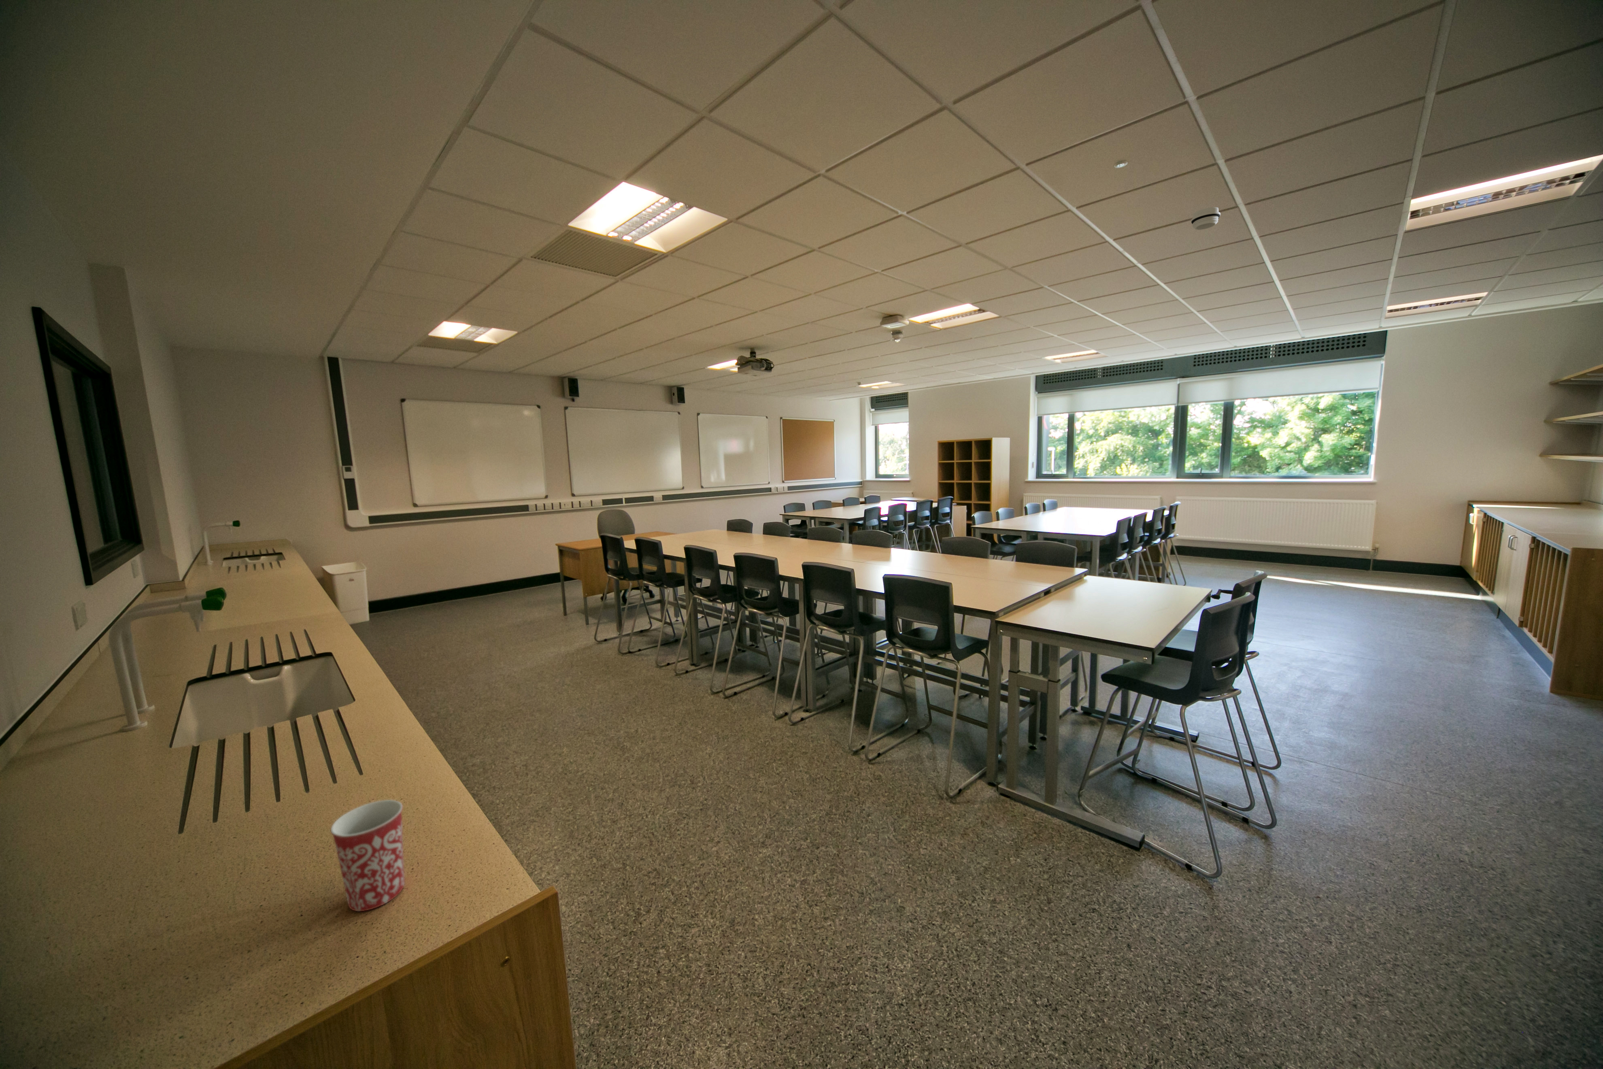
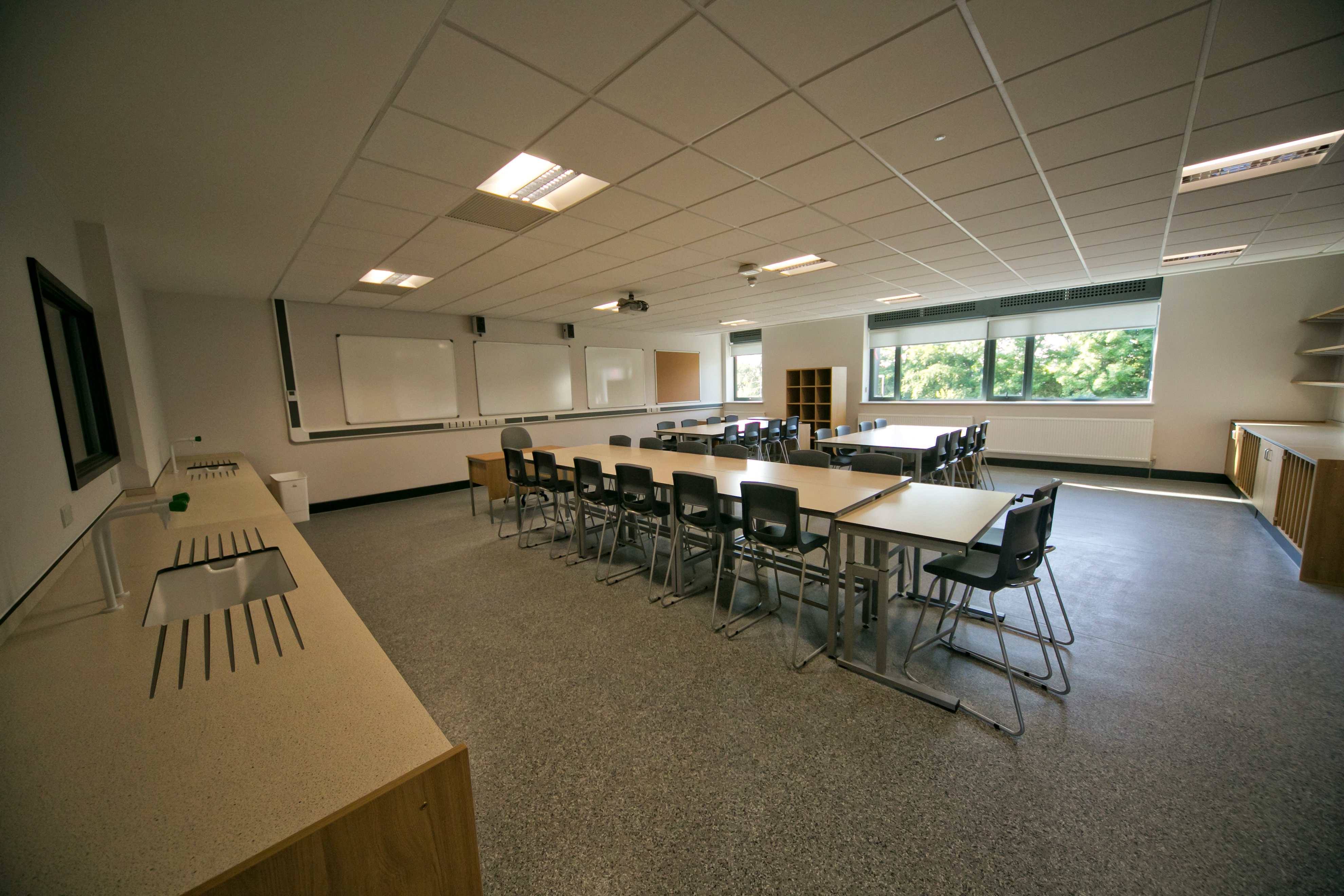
- smoke detector (1205, 218)
- mug (369, 851)
